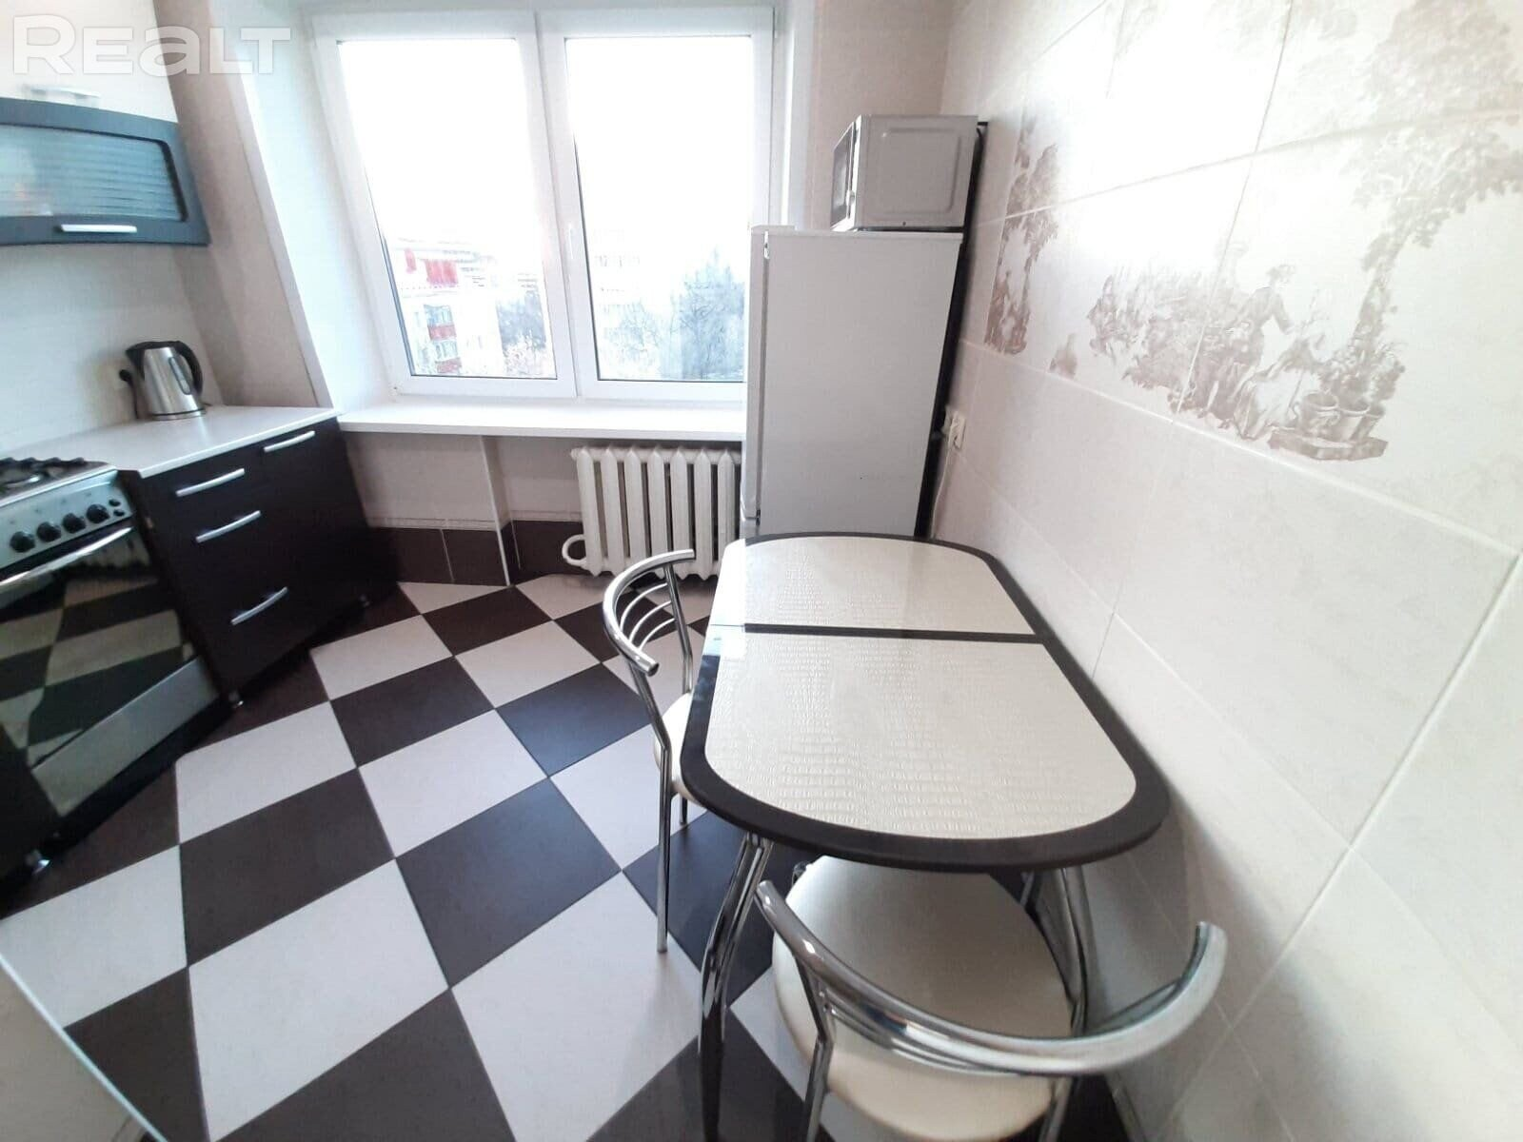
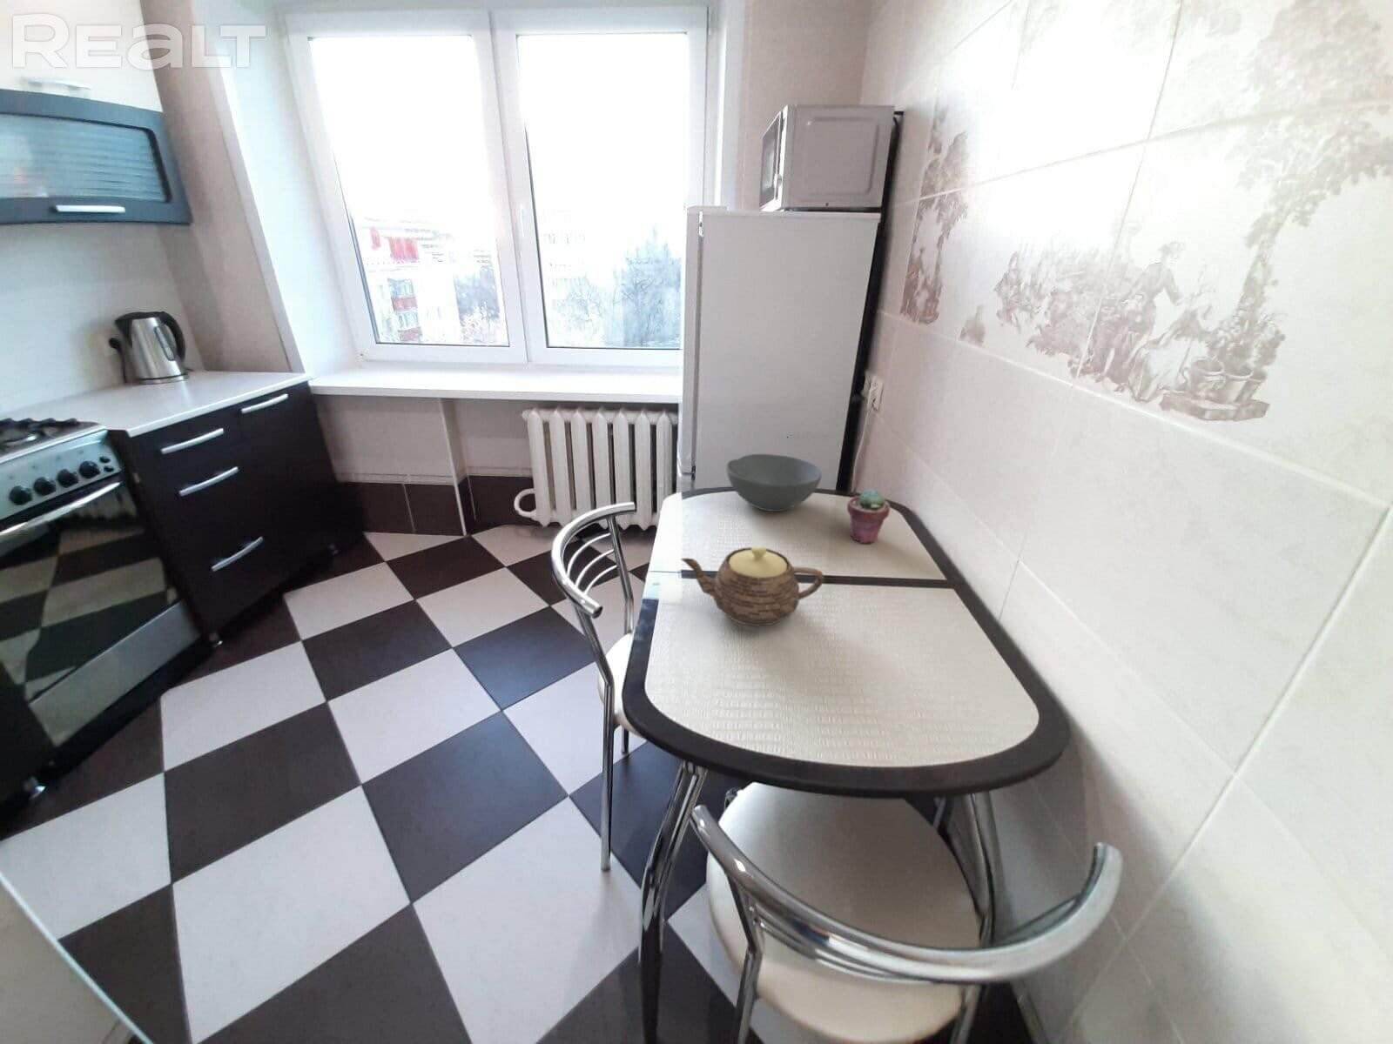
+ bowl (771, 486)
+ teapot (751, 579)
+ potted succulent (868, 513)
